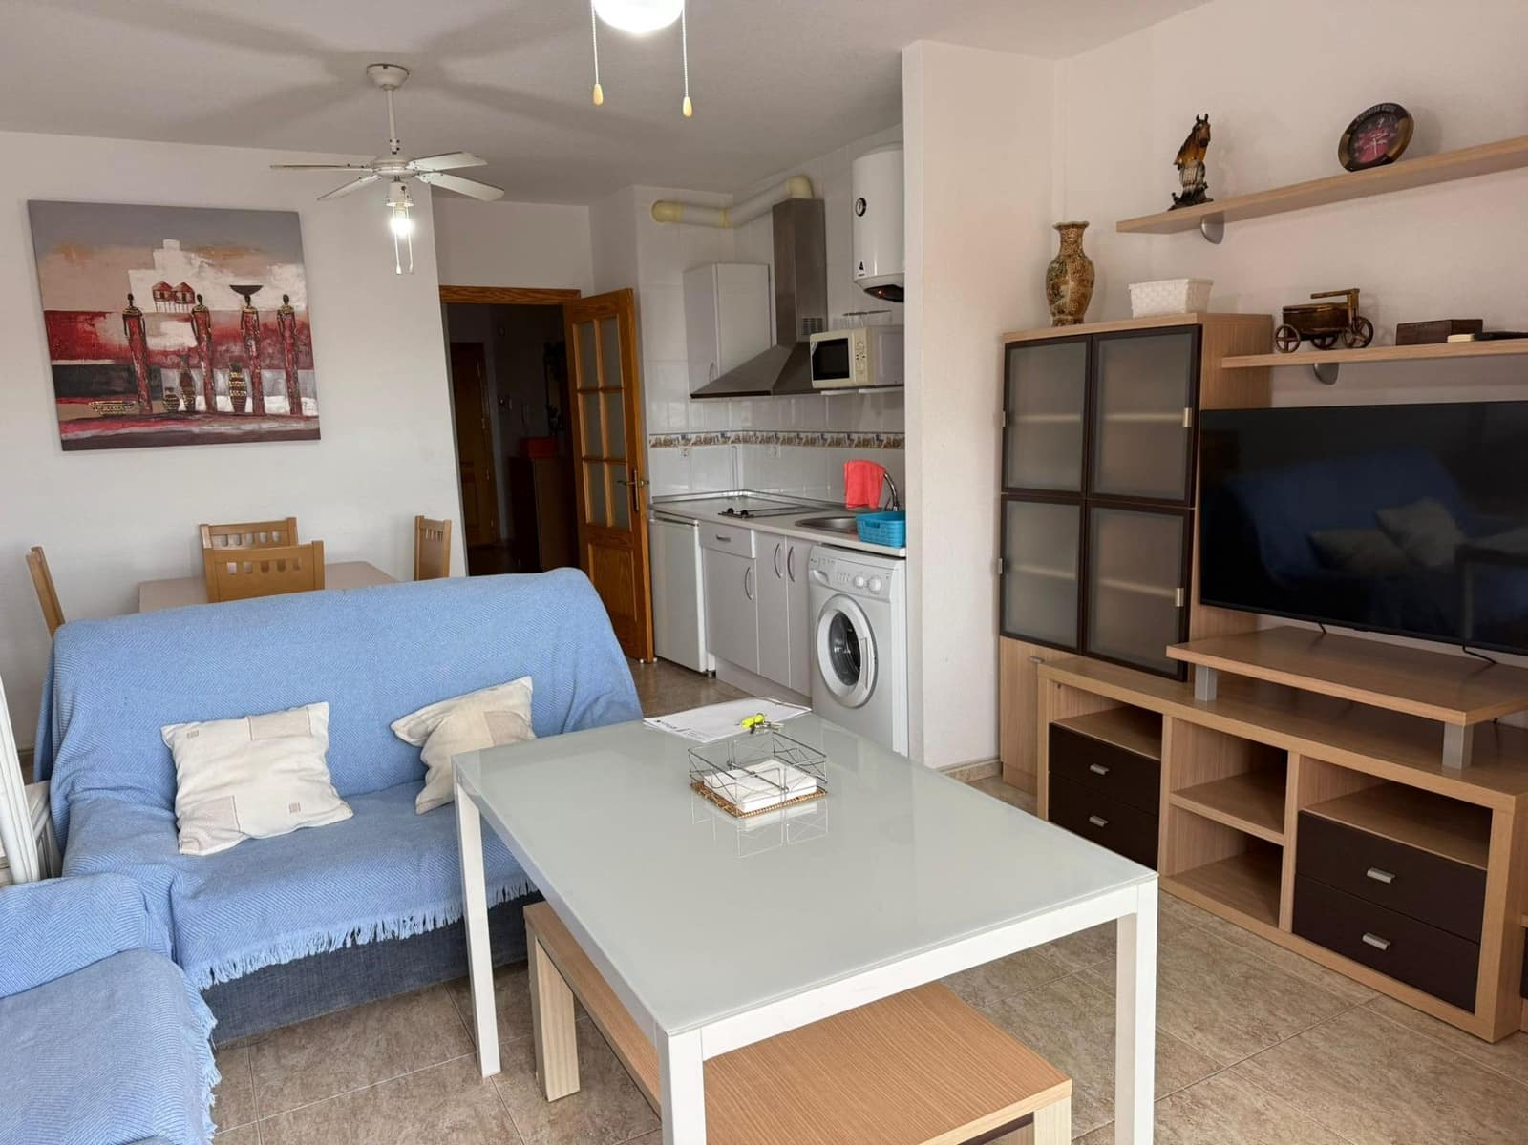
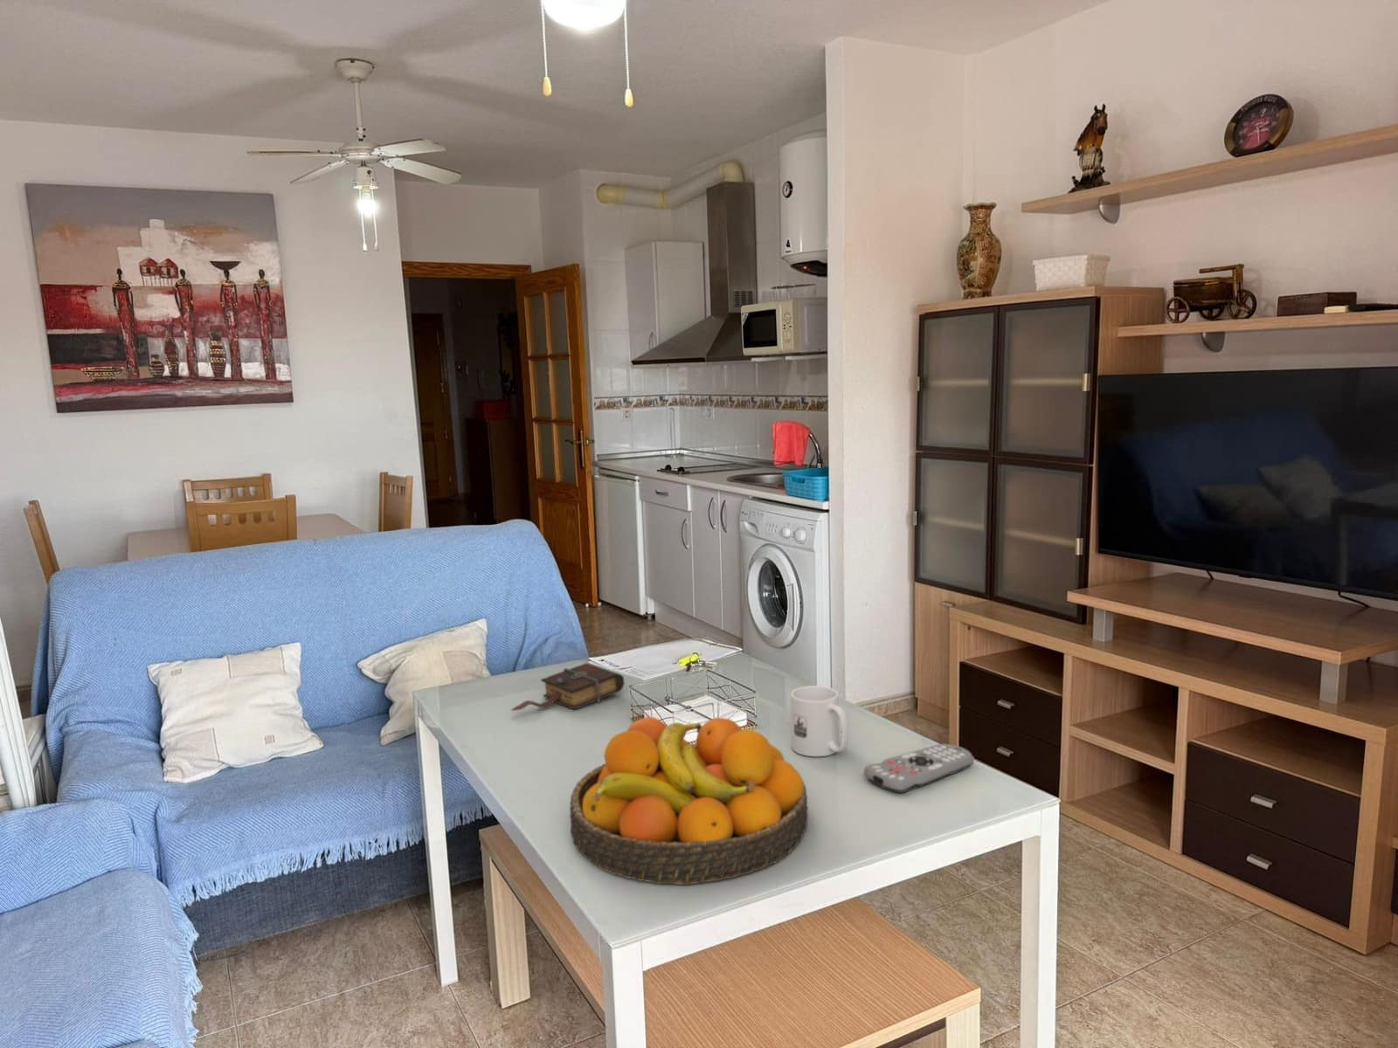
+ book (561, 690)
+ remote control (921, 766)
+ mug (821, 723)
+ fruit bowl (688, 775)
